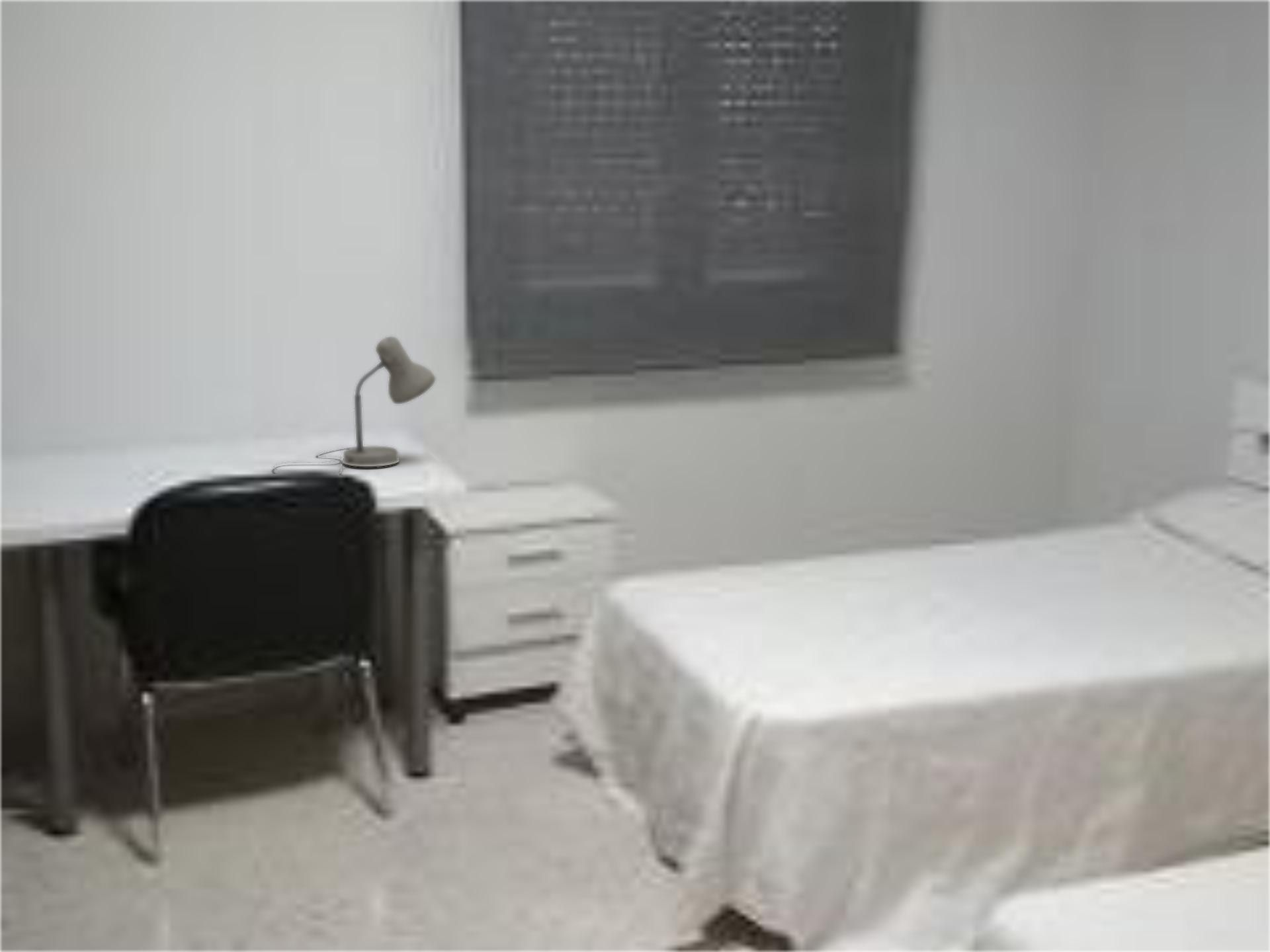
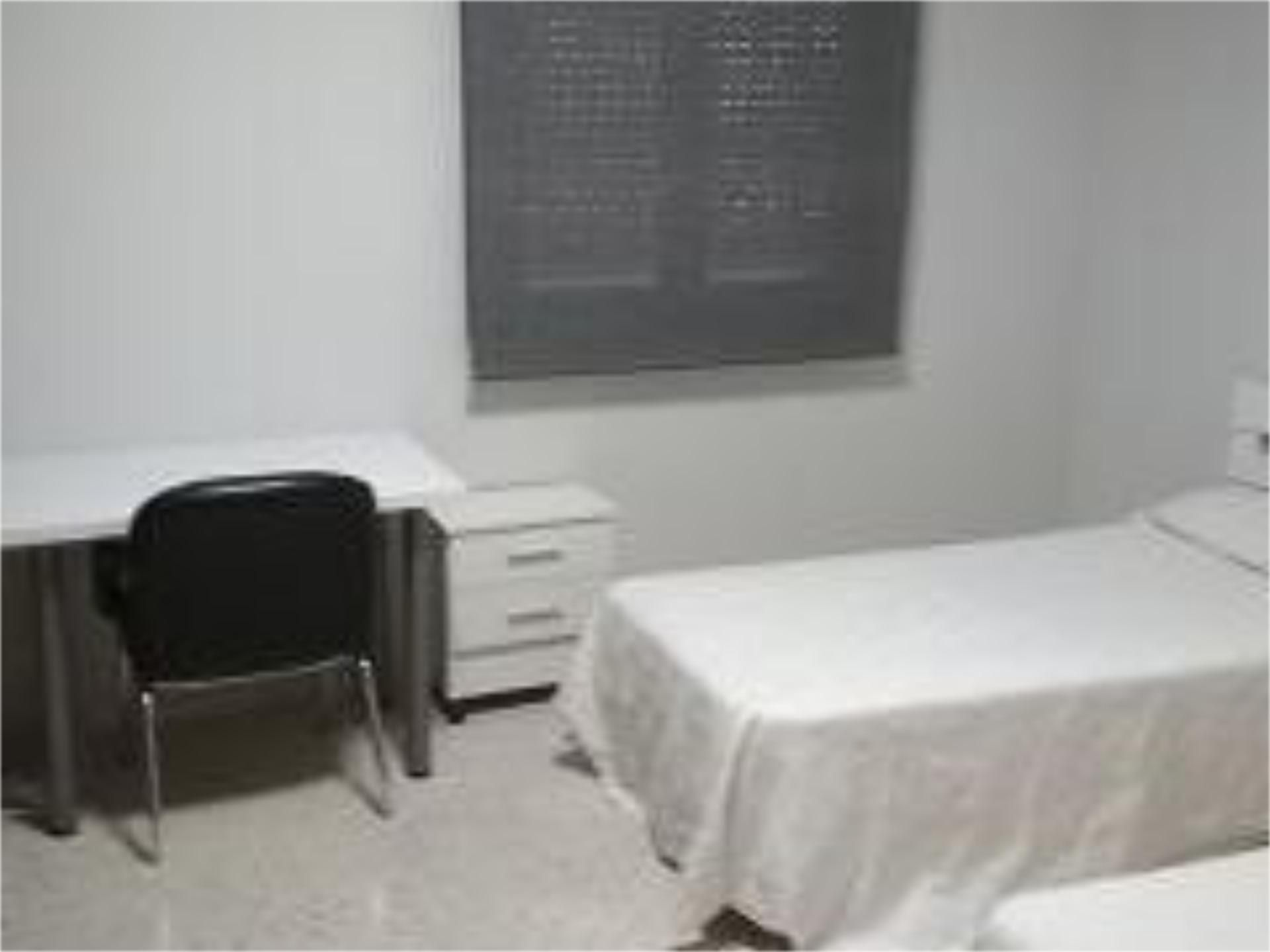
- desk lamp (355, 403)
